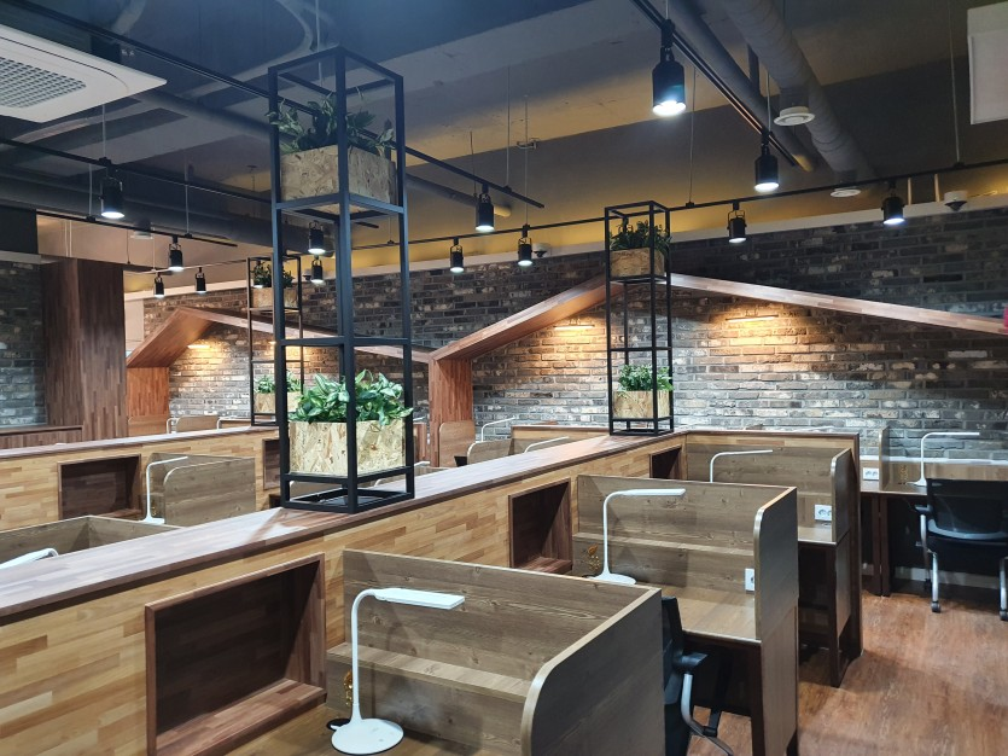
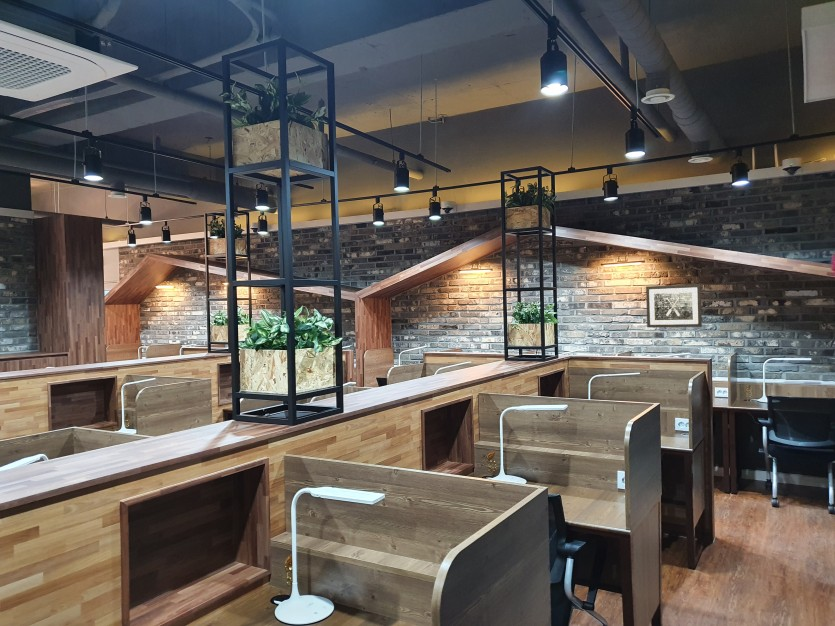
+ wall art (673, 306)
